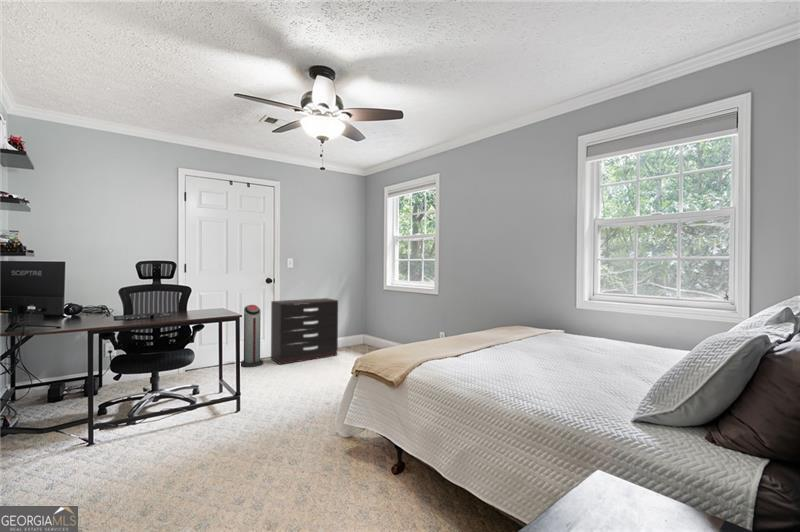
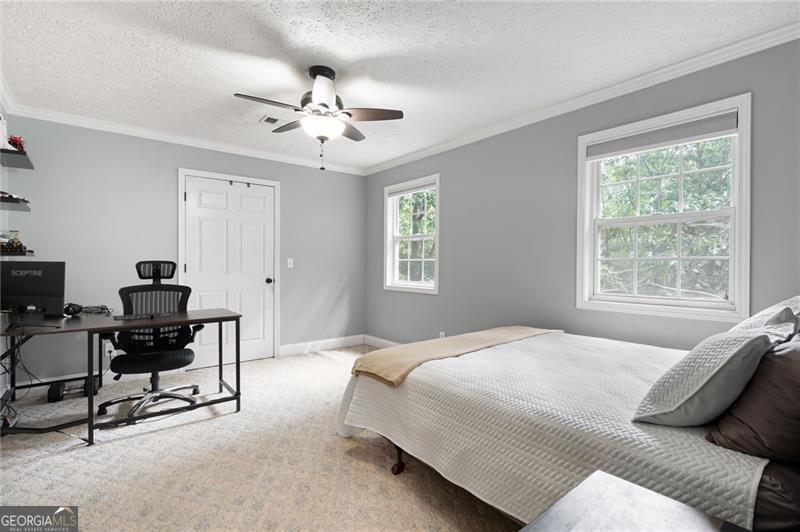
- dresser (305, 329)
- air purifier (252, 334)
